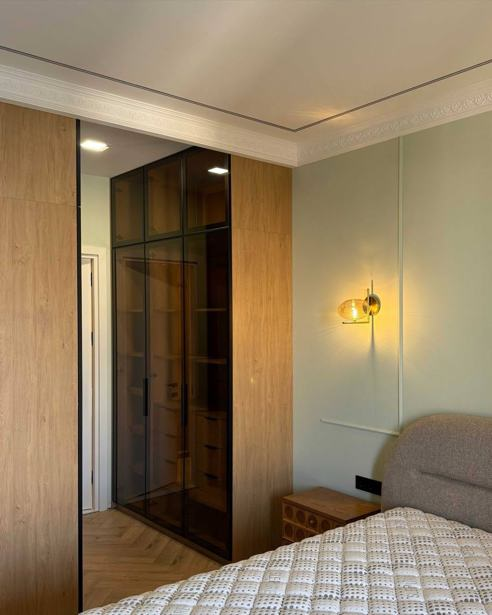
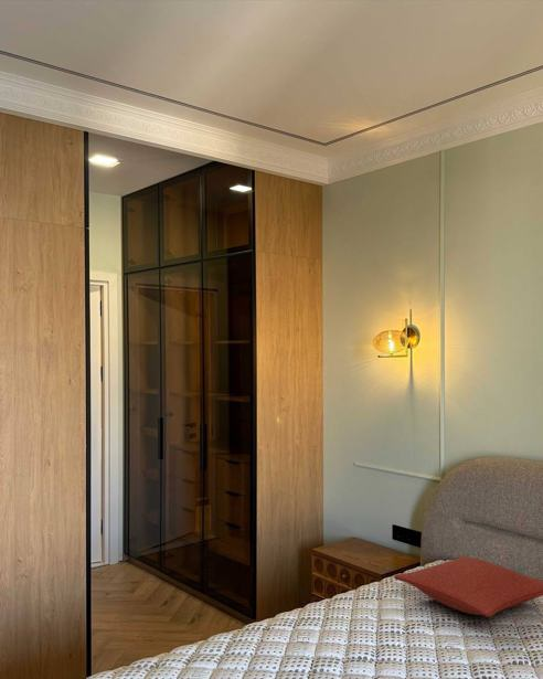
+ pillow (475, 584)
